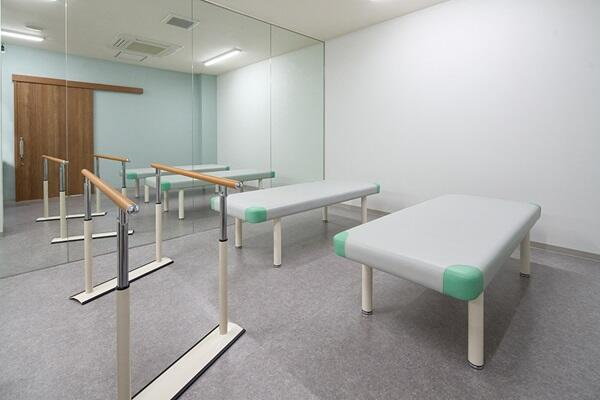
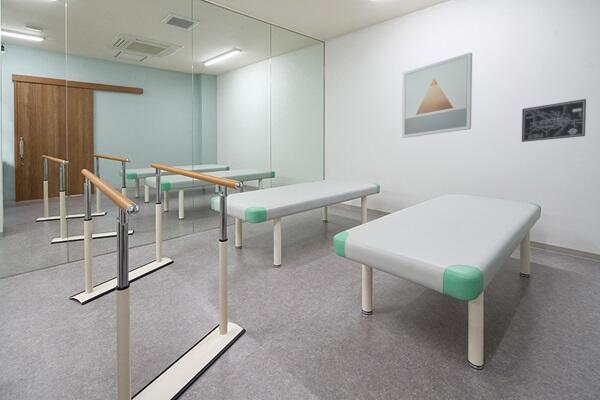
+ wall art (434, 98)
+ wall art (552, 121)
